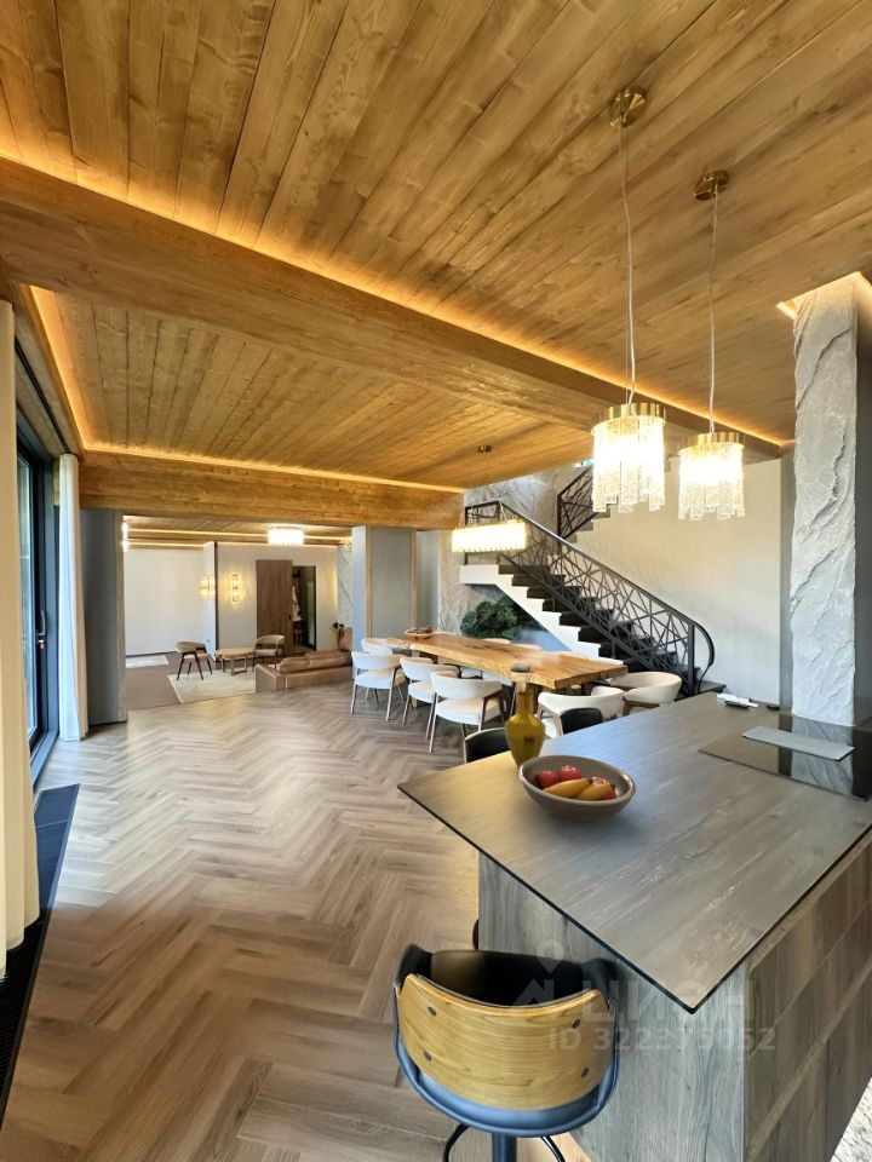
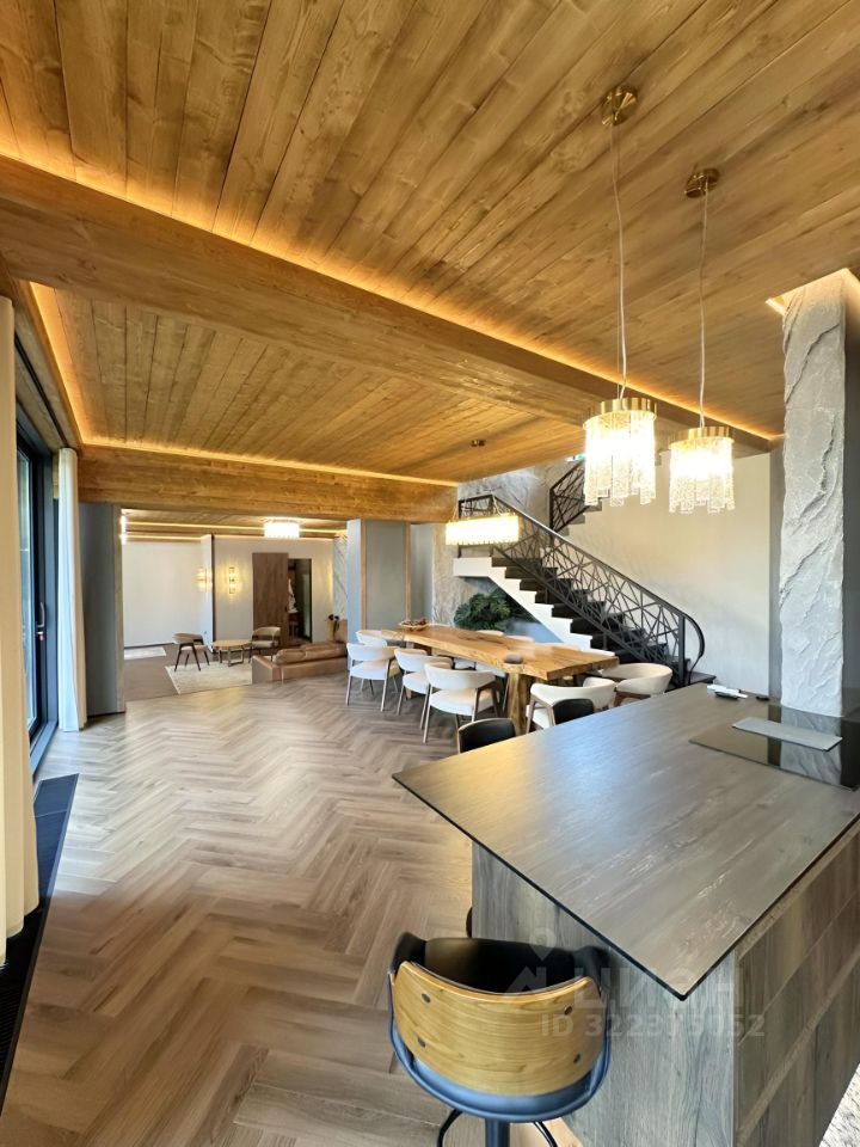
- vase (524, 730)
- fruit bowl (574, 787)
